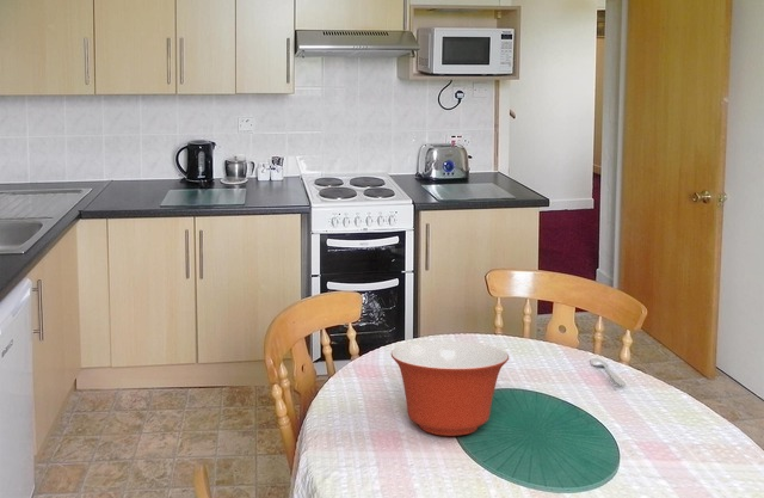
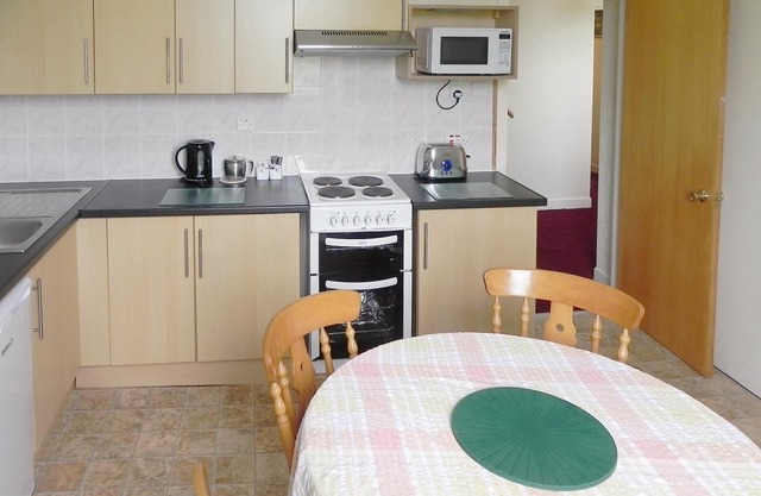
- spoon (608, 370)
- mixing bowl (449, 389)
